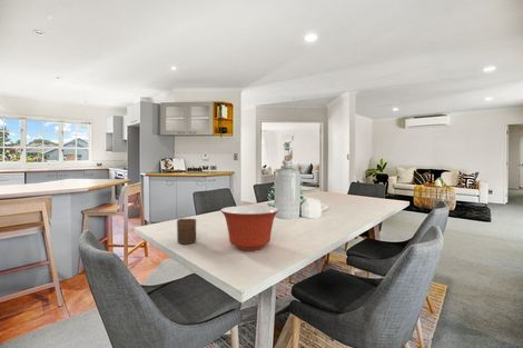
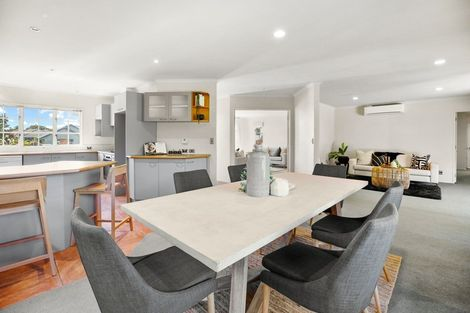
- cup (186, 230)
- mixing bowl (249, 227)
